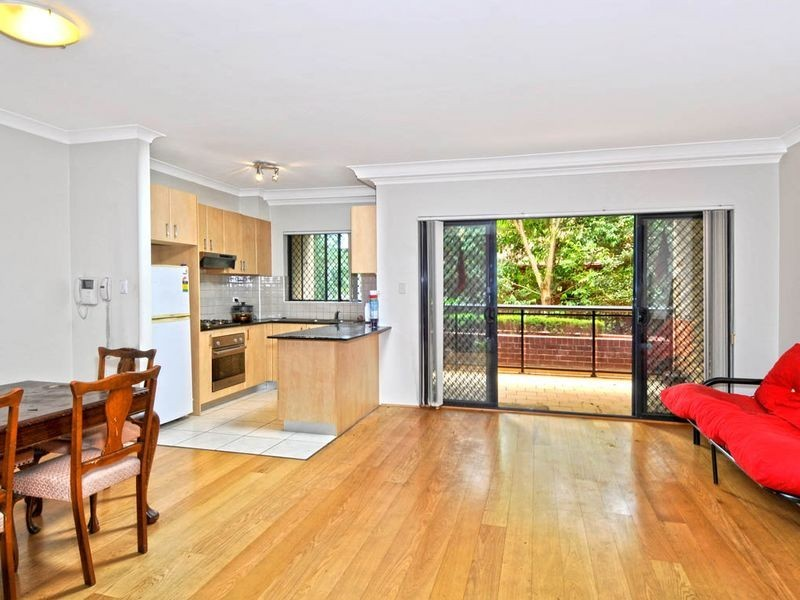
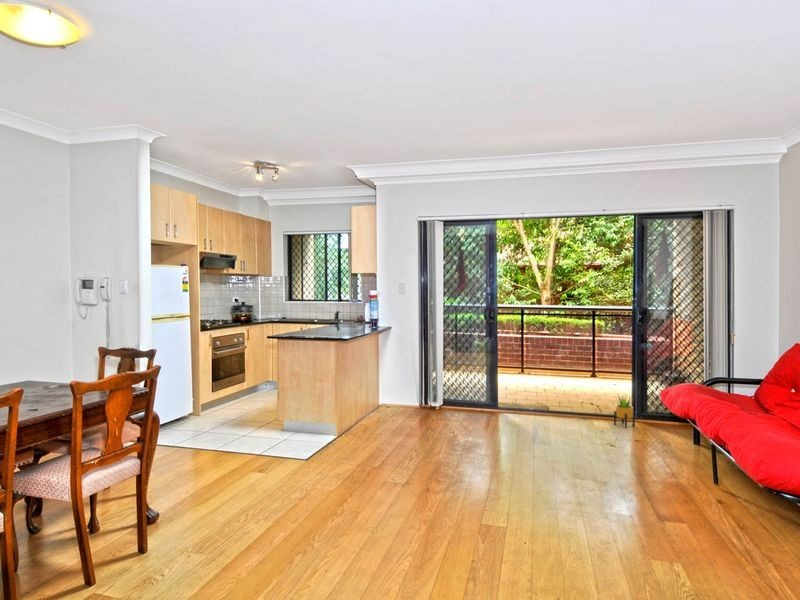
+ potted plant (624, 409)
